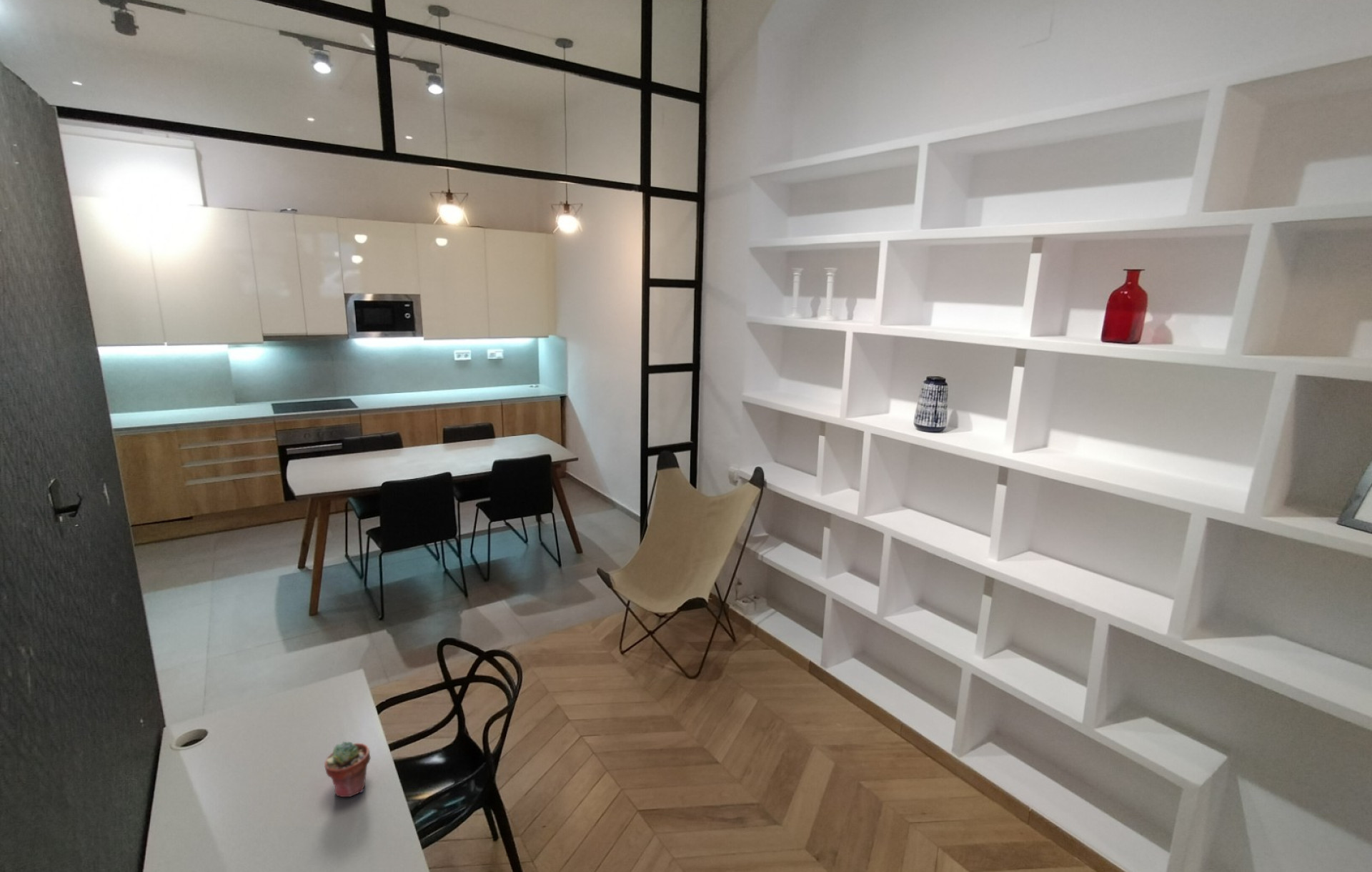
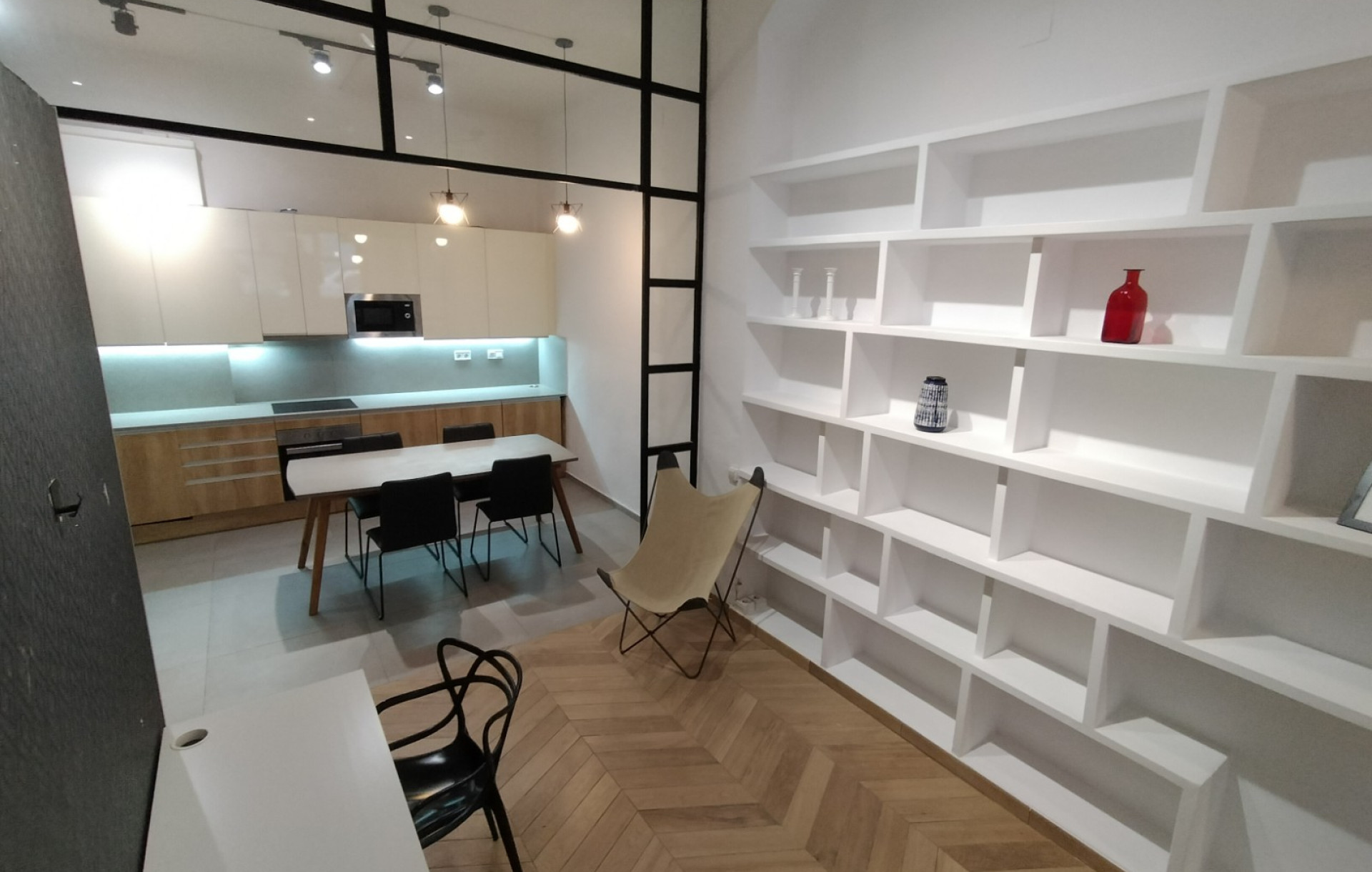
- potted succulent (348, 766)
